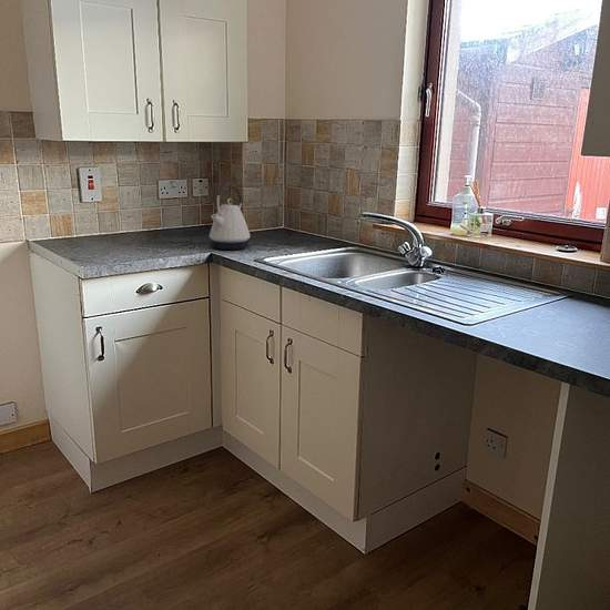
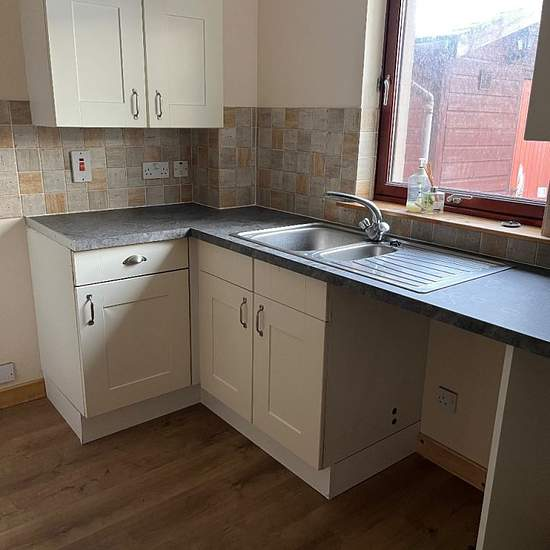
- kettle (228, 215)
